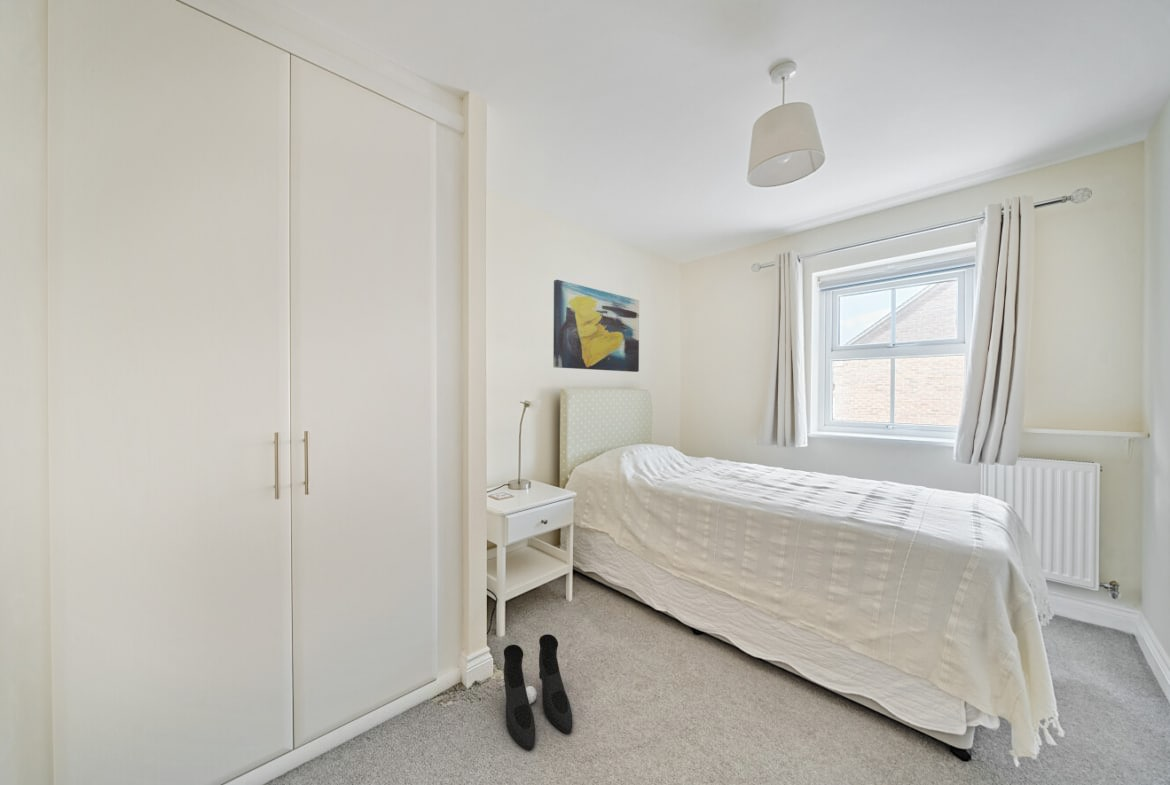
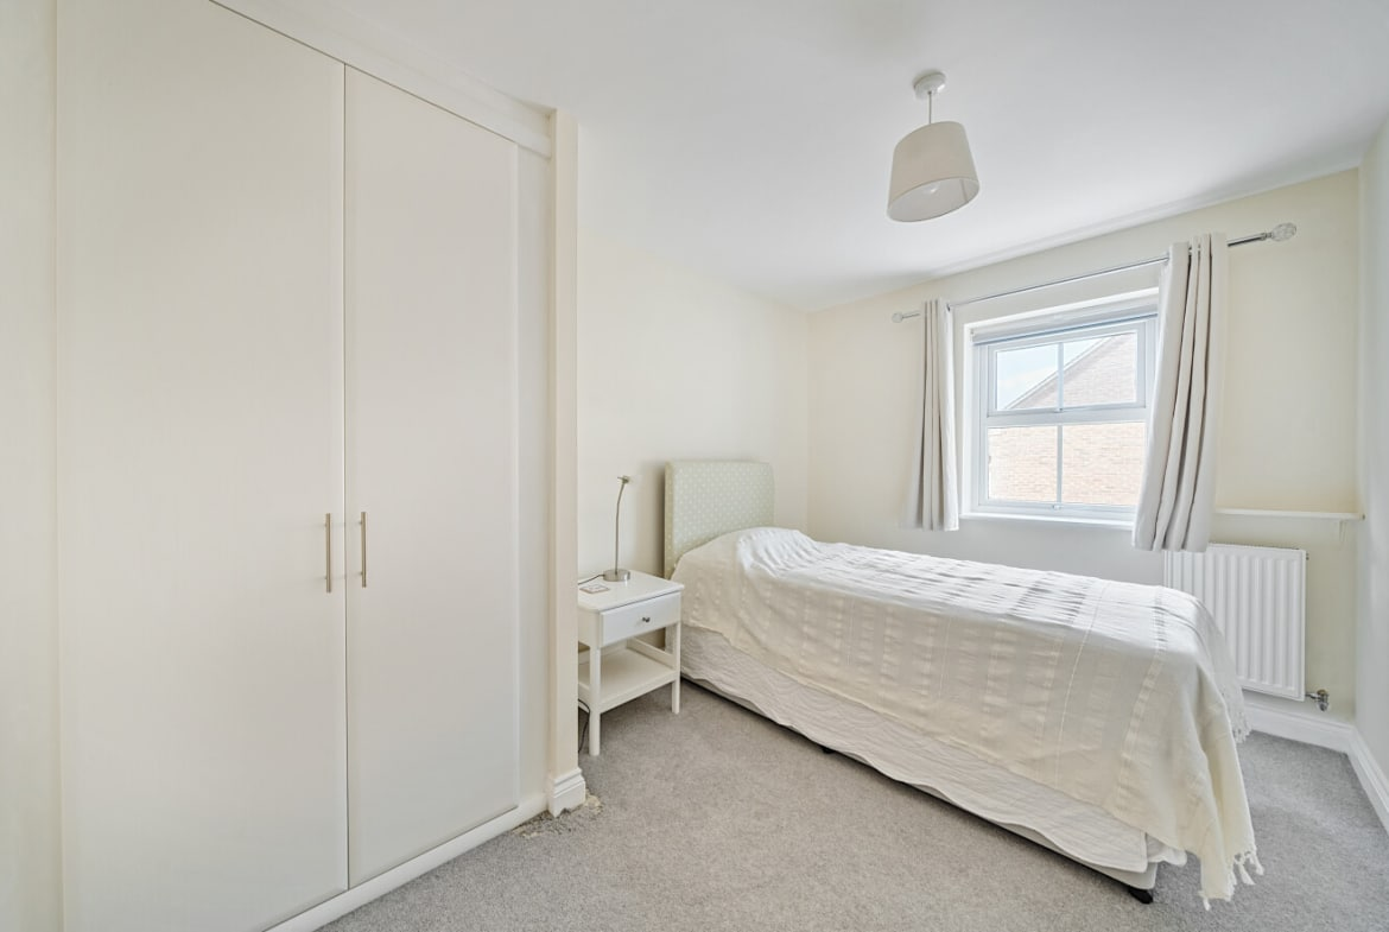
- wall art (600, 330)
- boots (533, 687)
